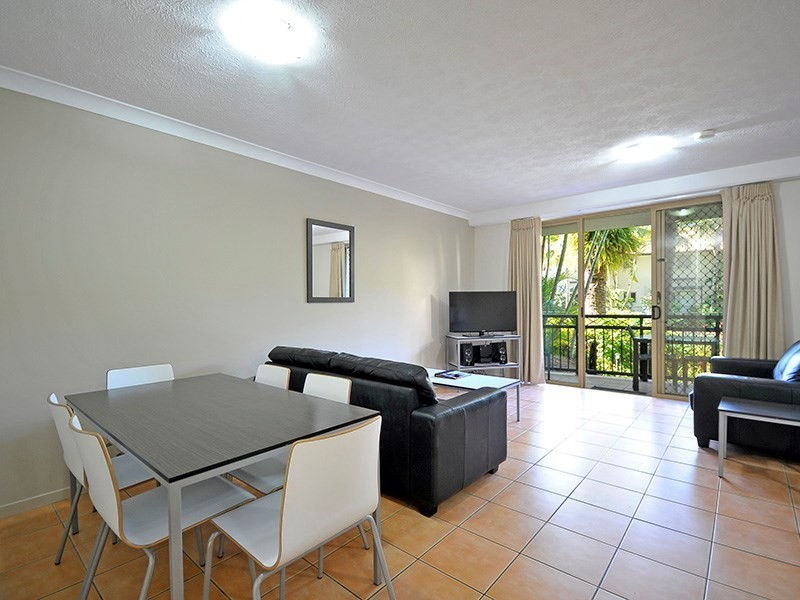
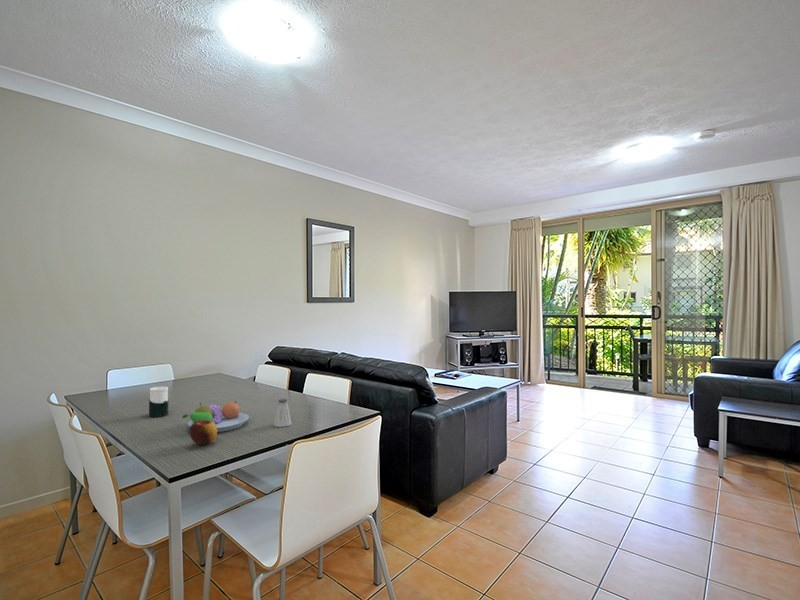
+ cup (160, 401)
+ apple (203, 432)
+ saltshaker (282, 412)
+ fruit bowl (216, 414)
